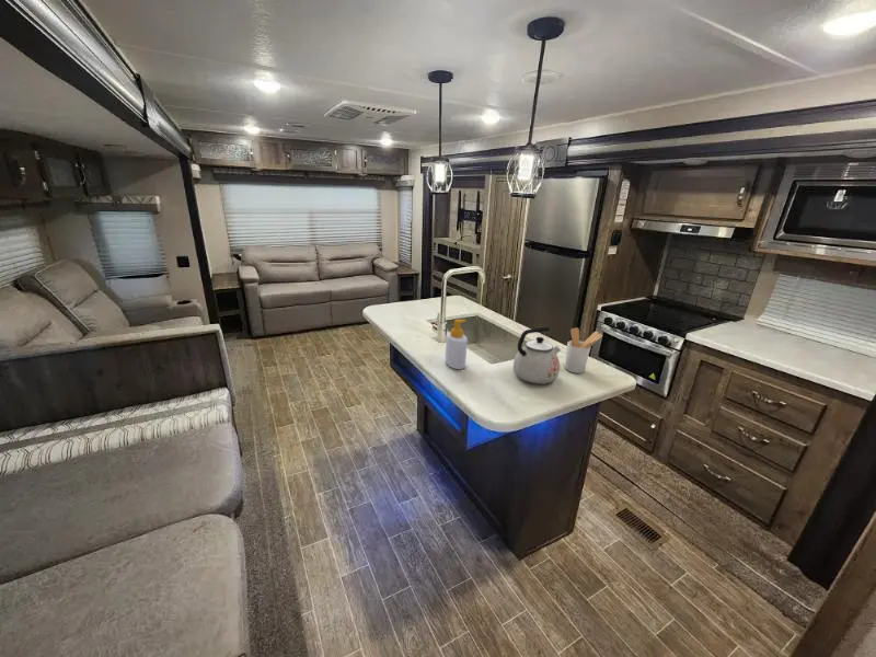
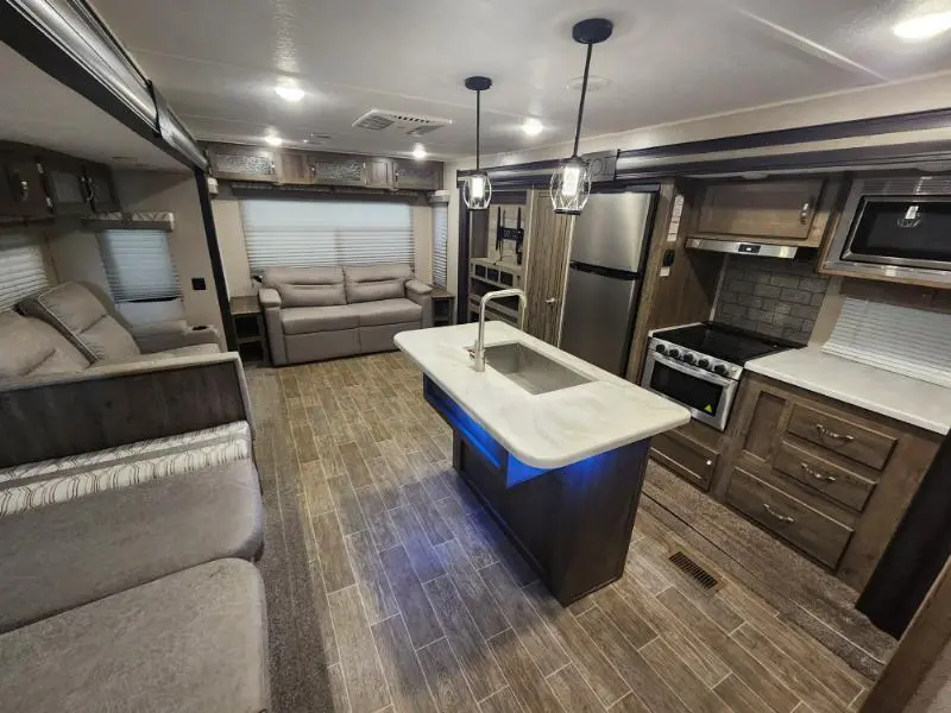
- soap bottle (456, 342)
- utensil holder (583, 350)
- kettle (538, 353)
